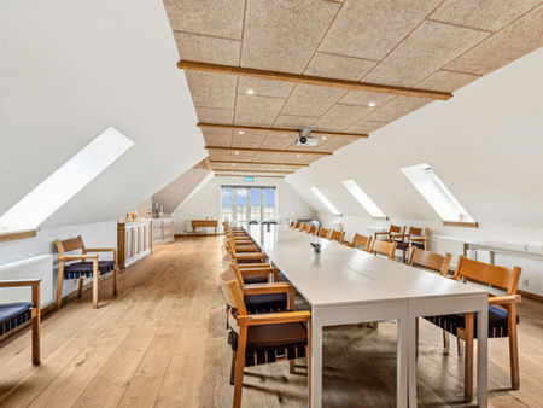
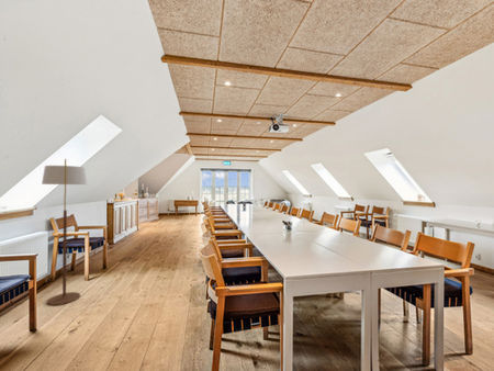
+ floor lamp (65, 229)
